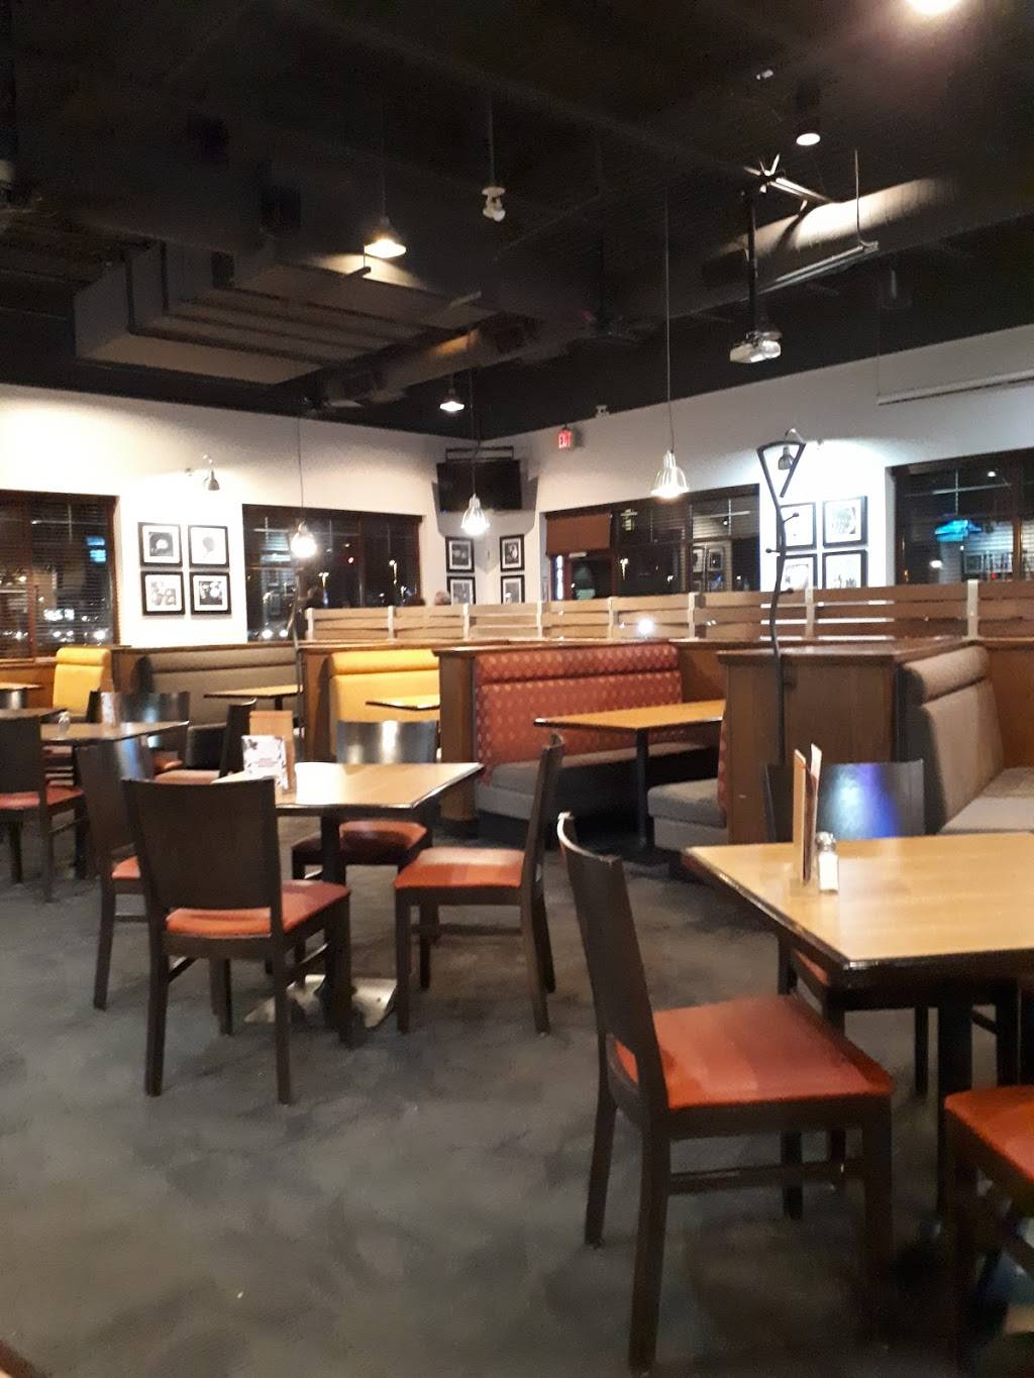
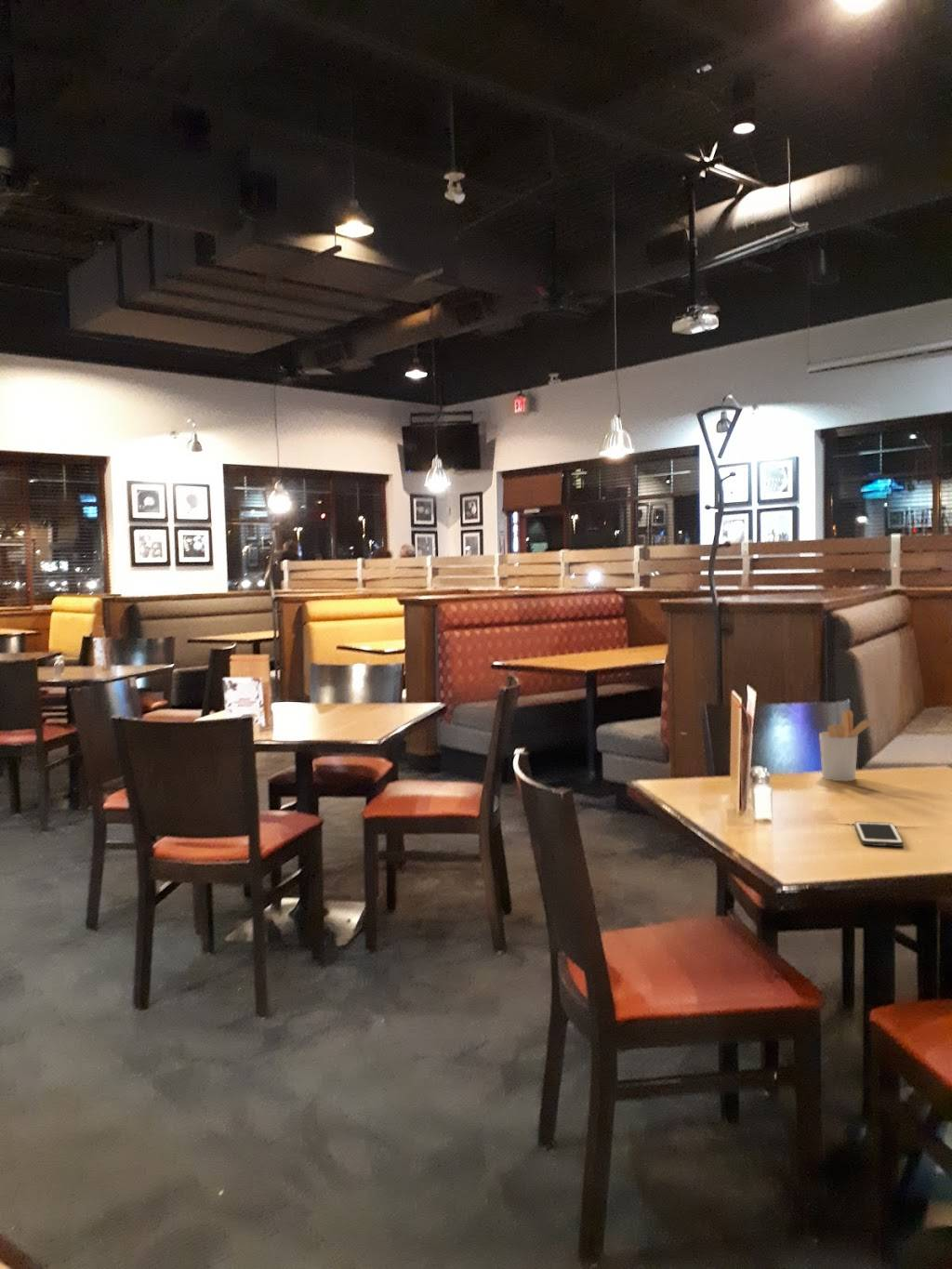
+ utensil holder (848, 747)
+ cell phone (878, 833)
